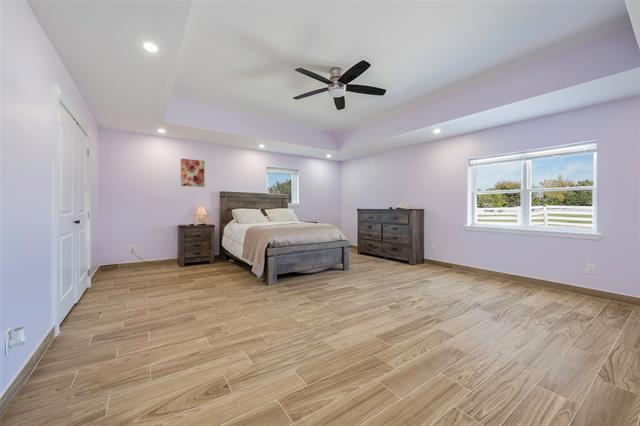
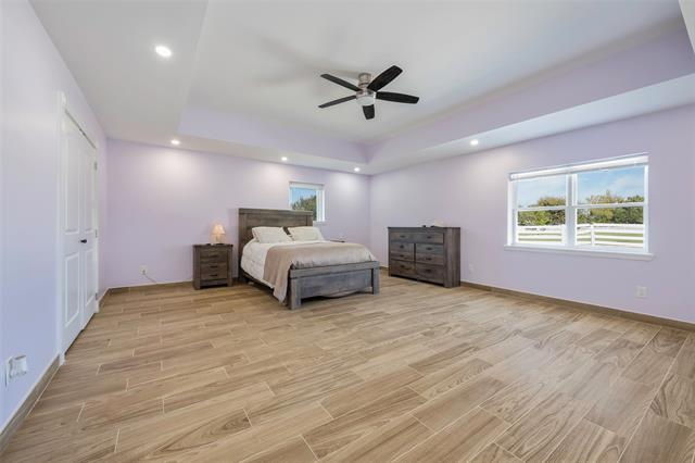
- wall art (192, 173)
